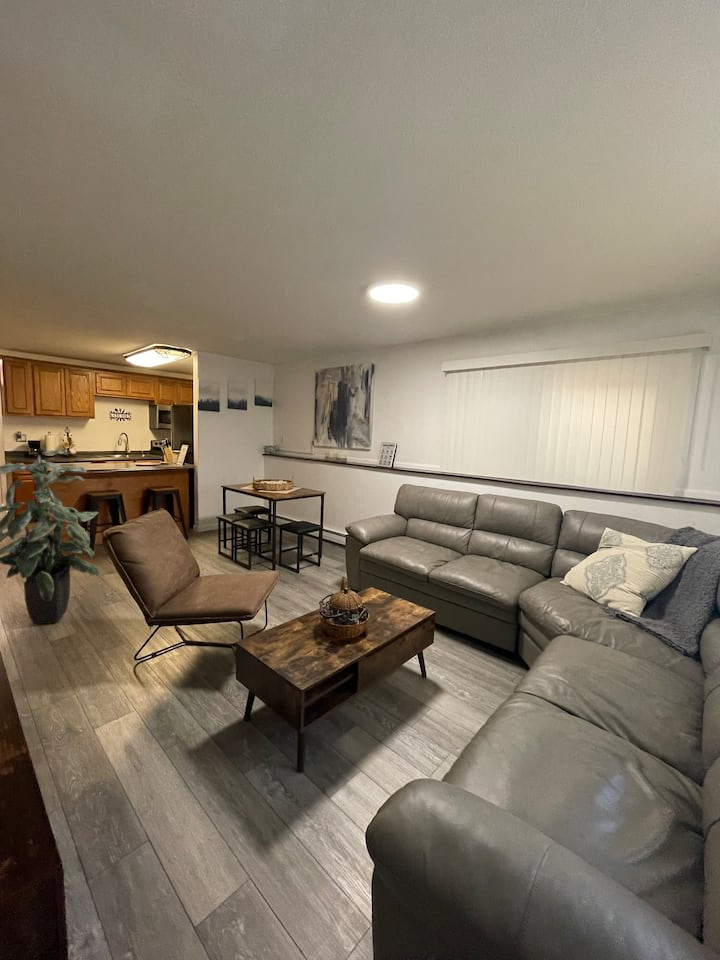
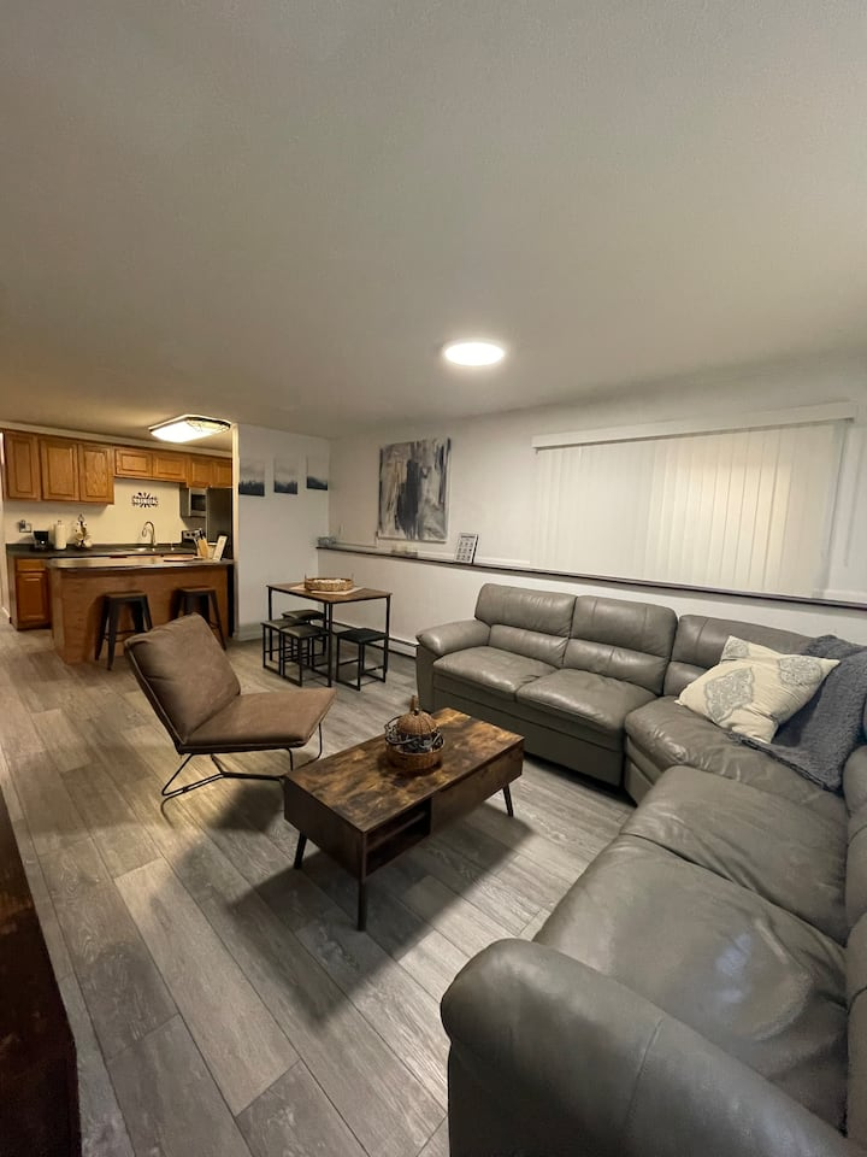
- indoor plant (50, 538)
